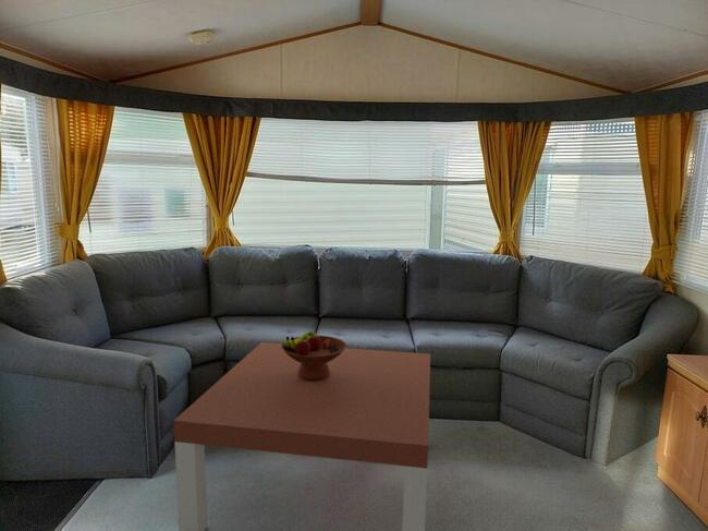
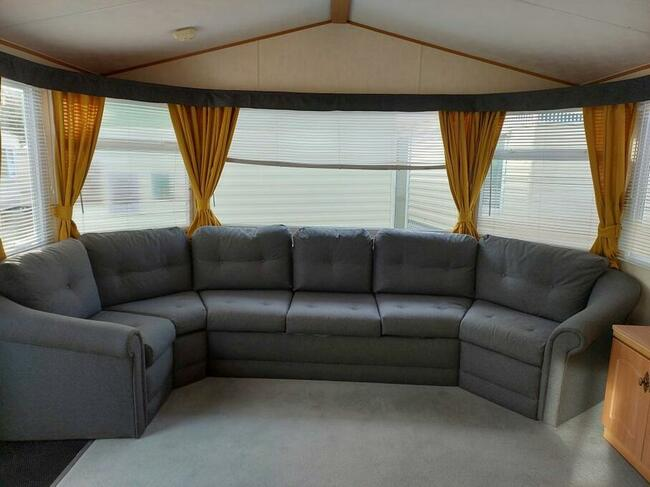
- fruit bowl (314, 353)
- coffee table (324, 431)
